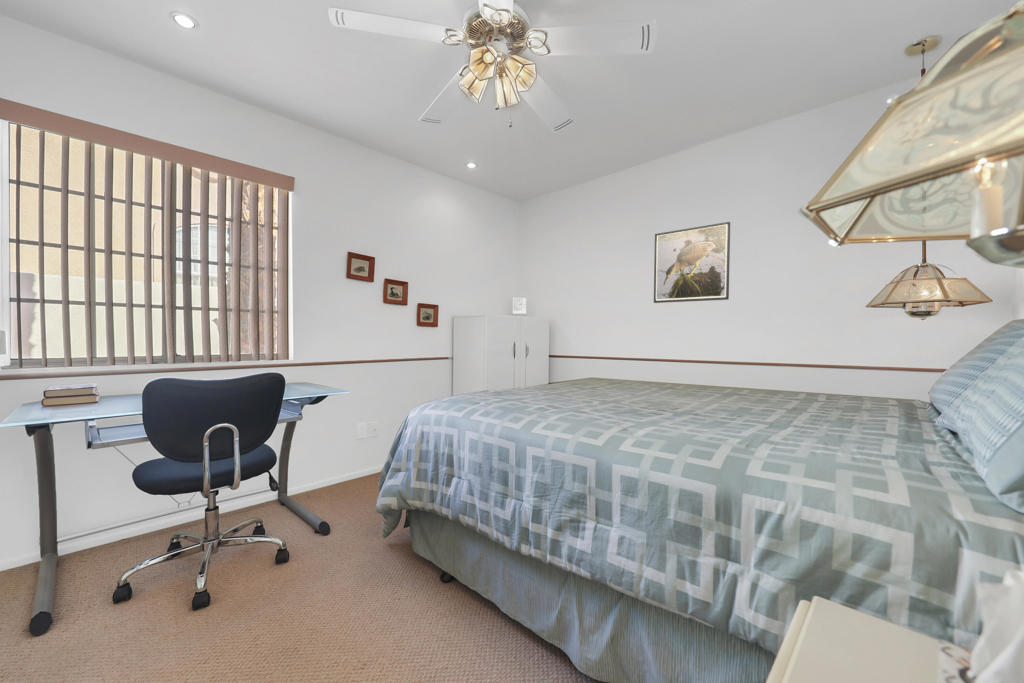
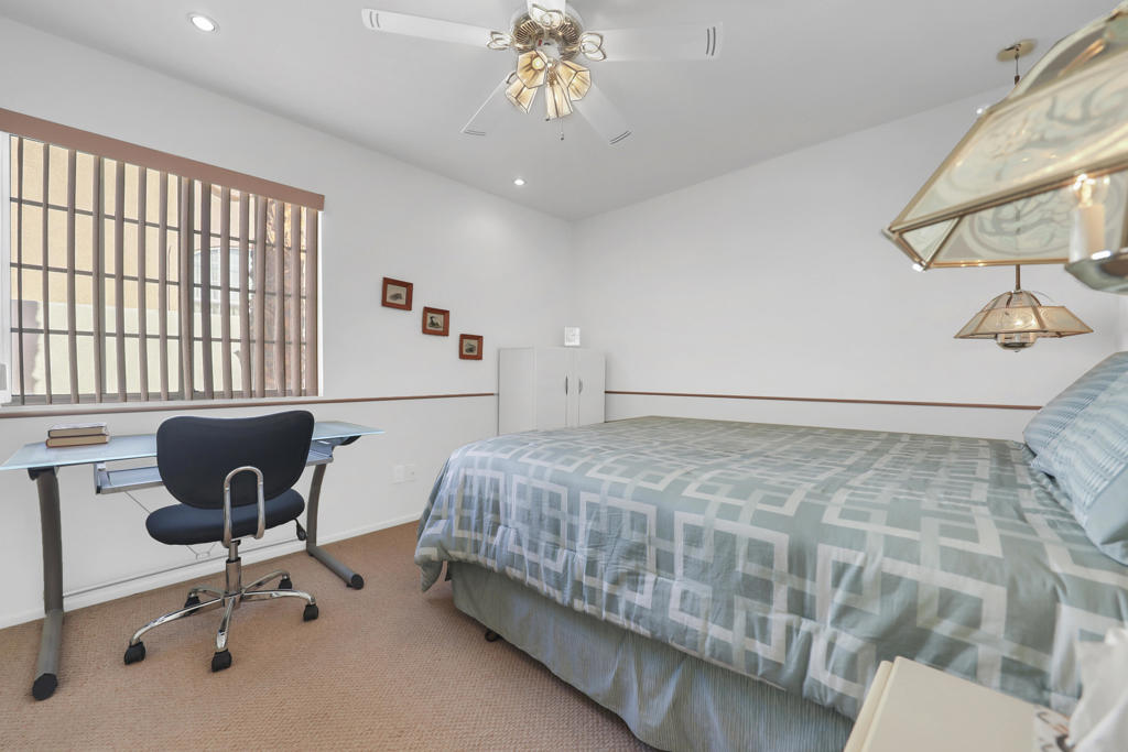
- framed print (689, 264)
